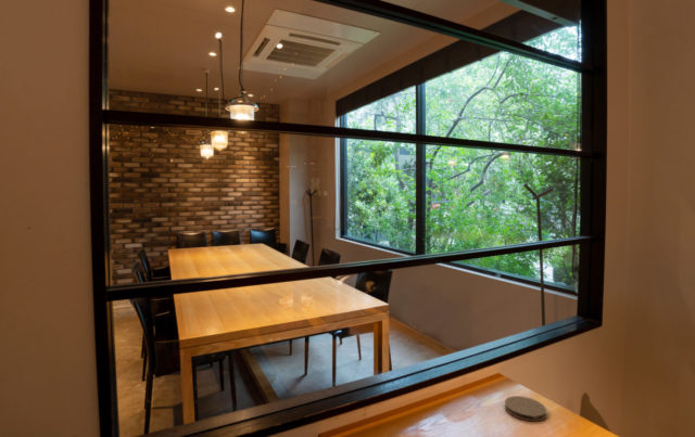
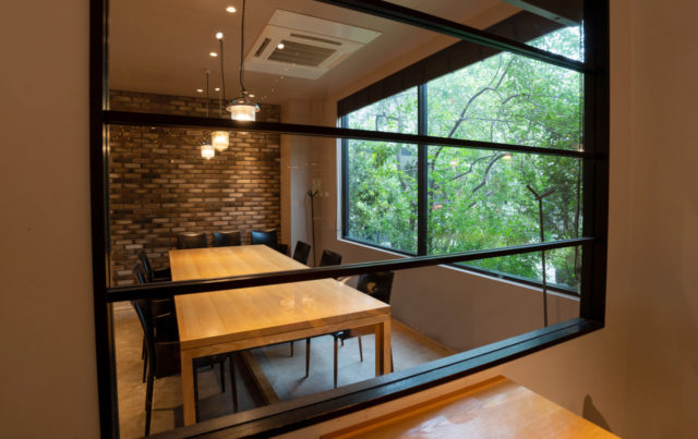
- coaster (525, 408)
